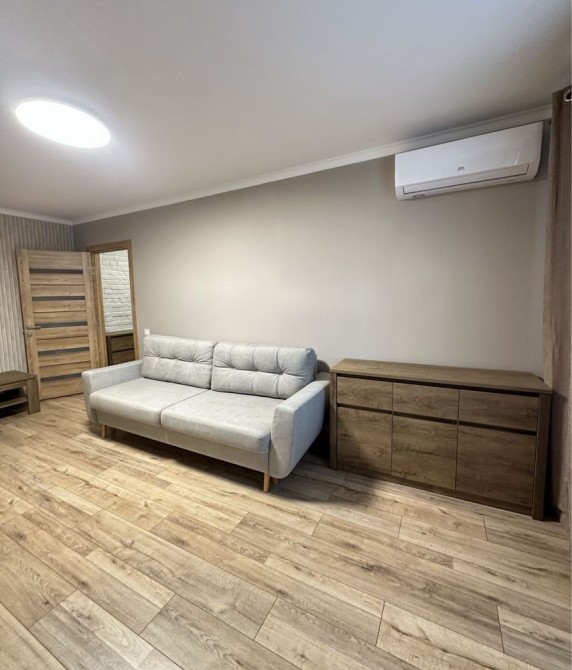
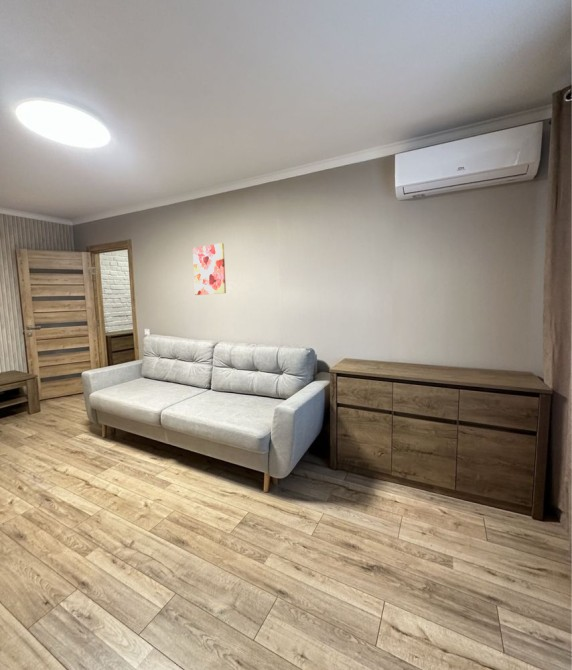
+ wall art (209, 270)
